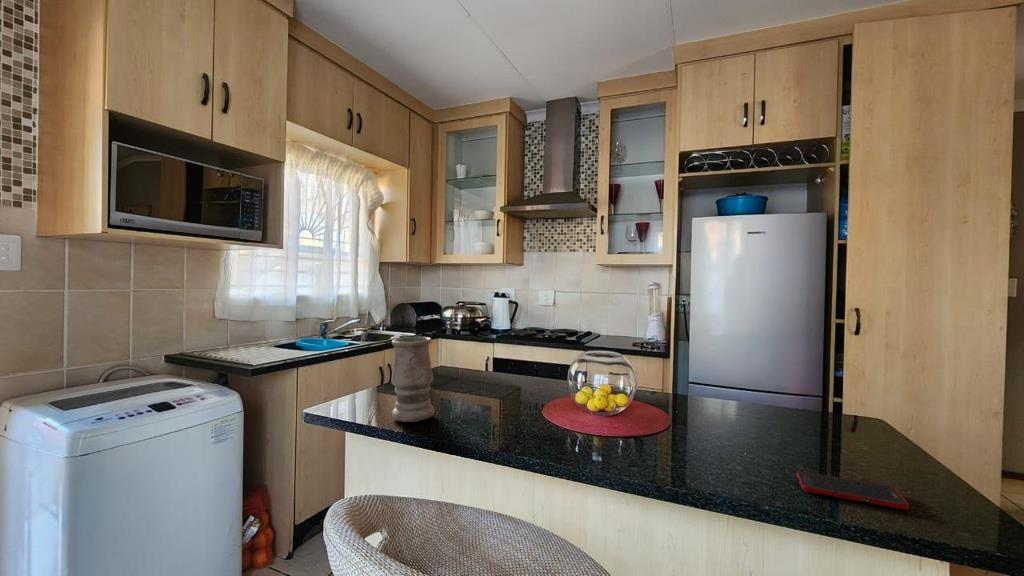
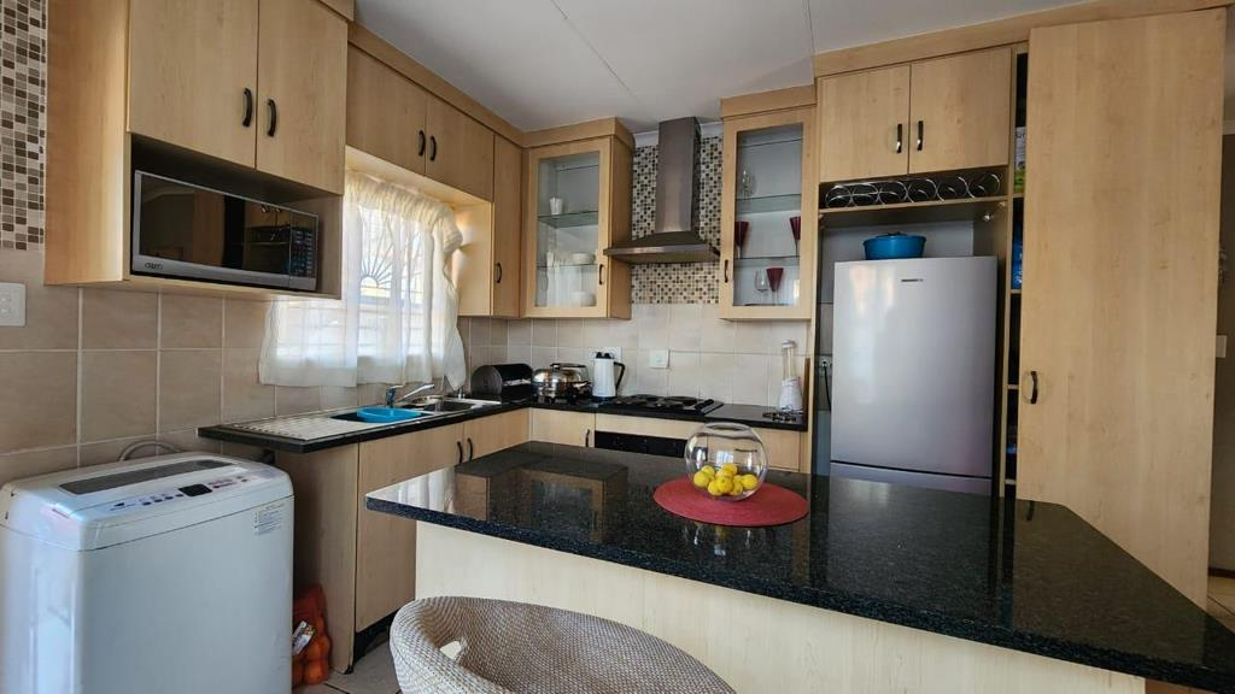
- cell phone (848, 489)
- vase (413, 377)
